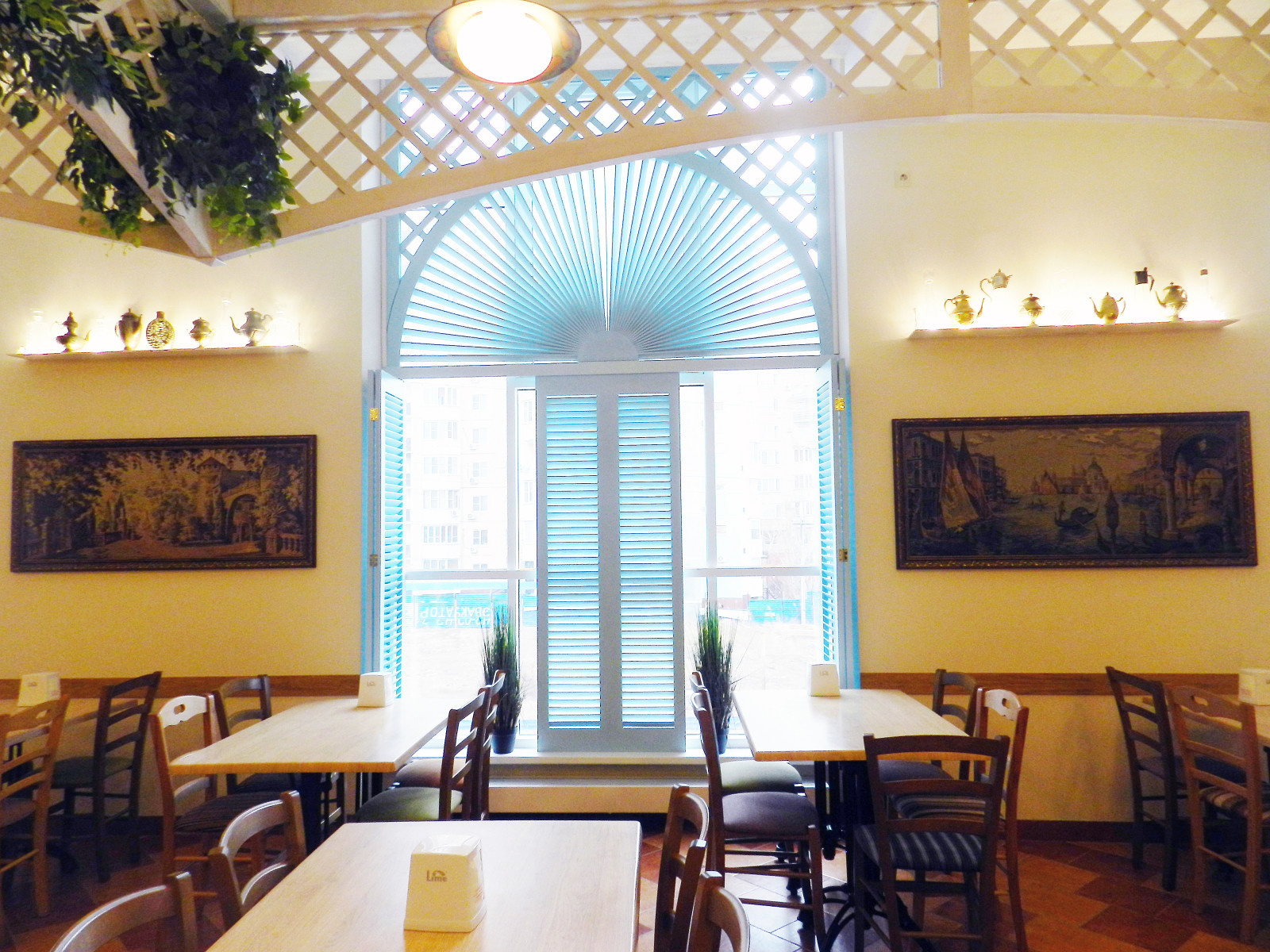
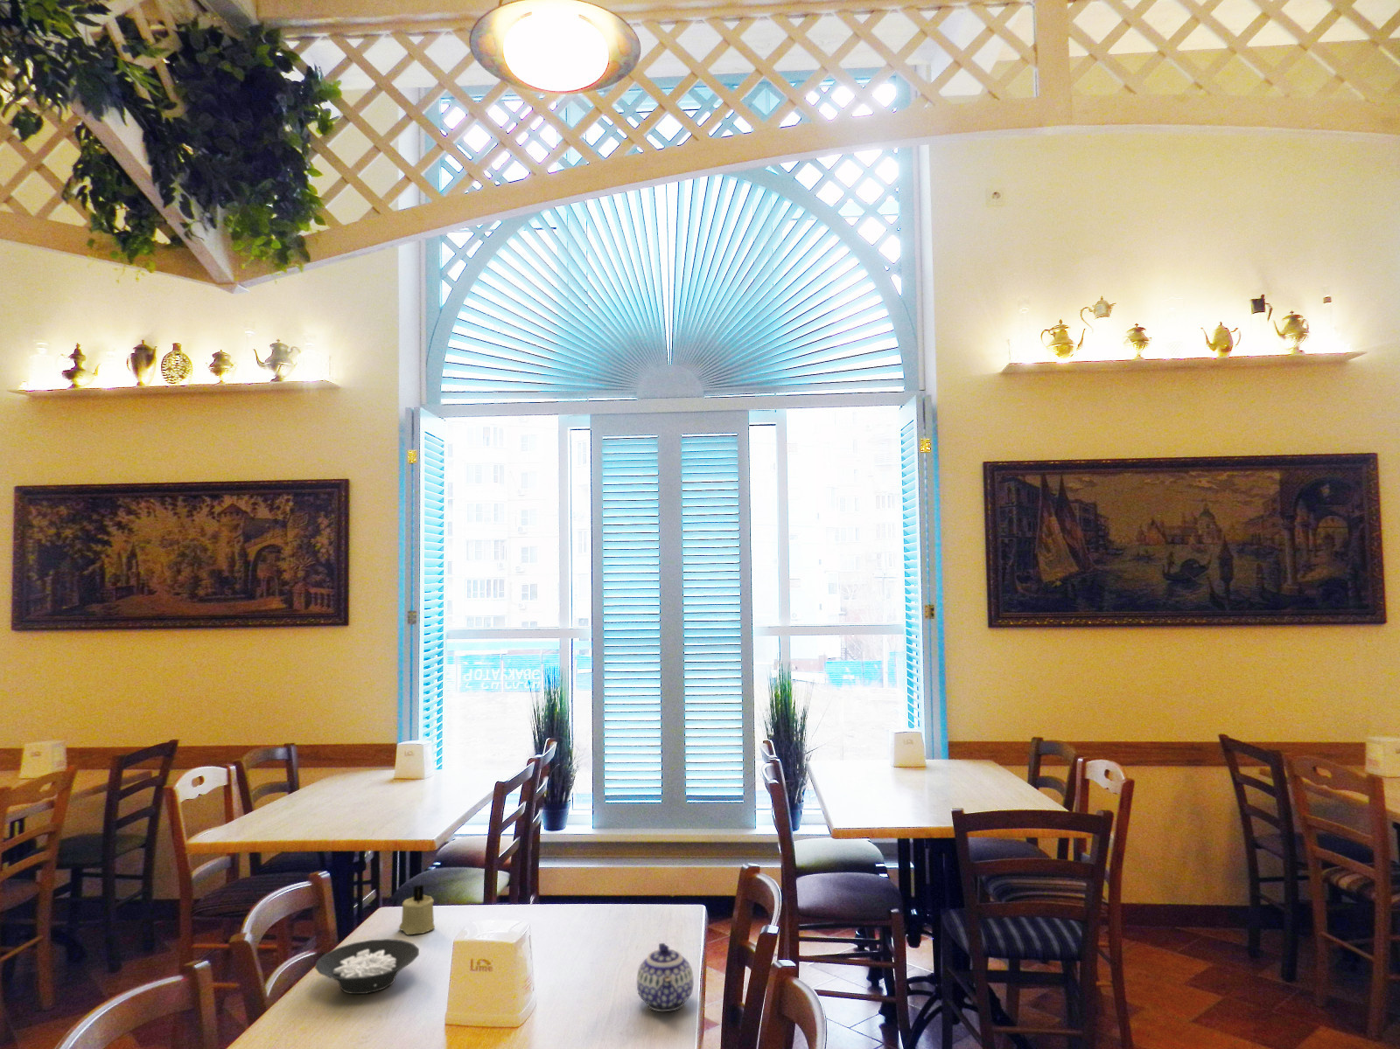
+ cereal bowl (367, 970)
+ teapot (665, 974)
+ candle (417, 907)
